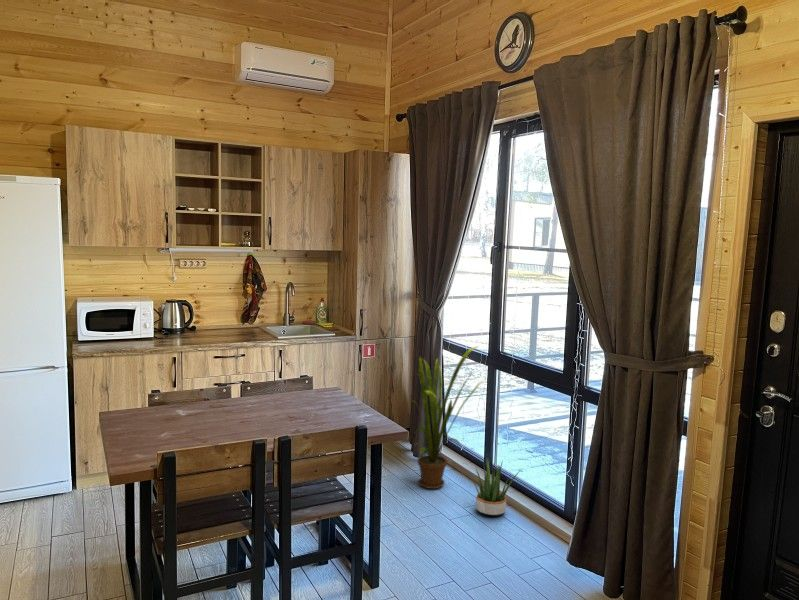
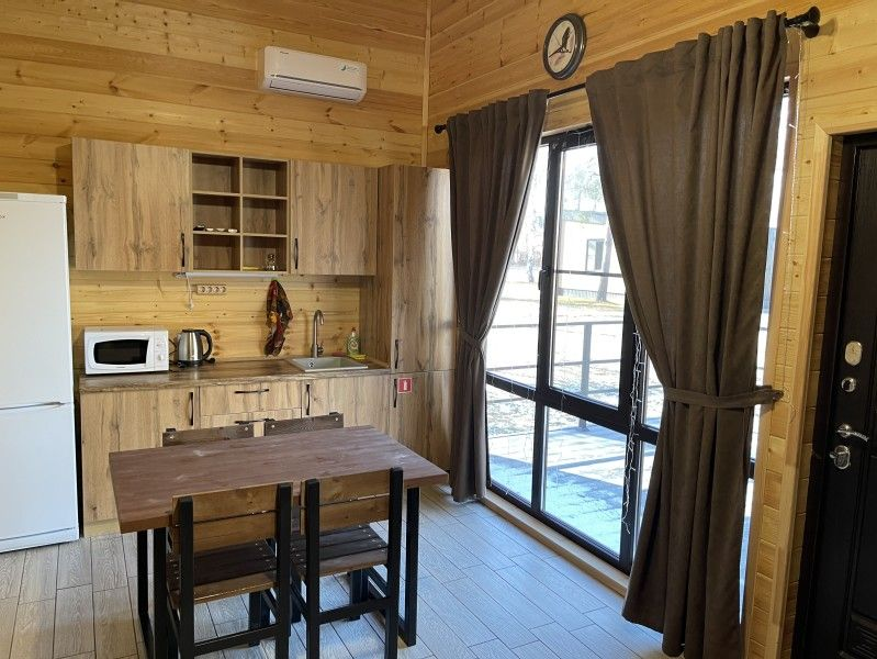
- potted plant (491, 487)
- house plant (438, 415)
